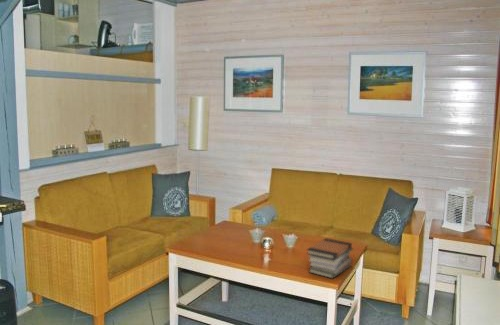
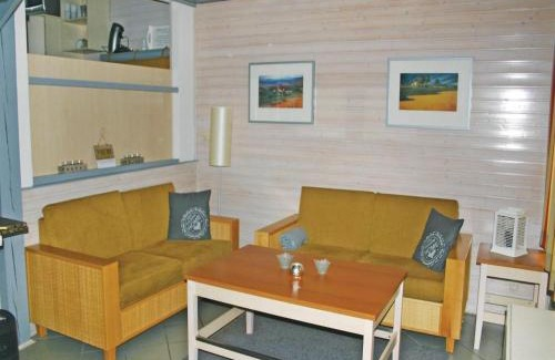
- book stack (329, 257)
